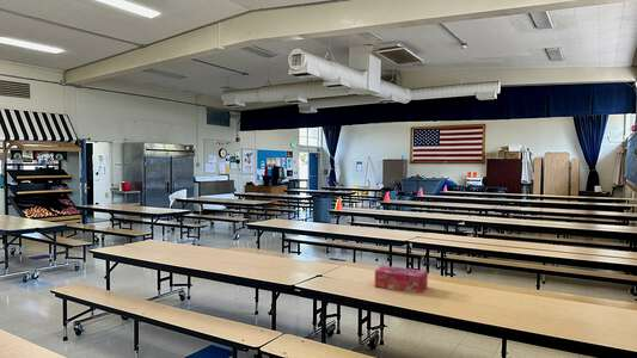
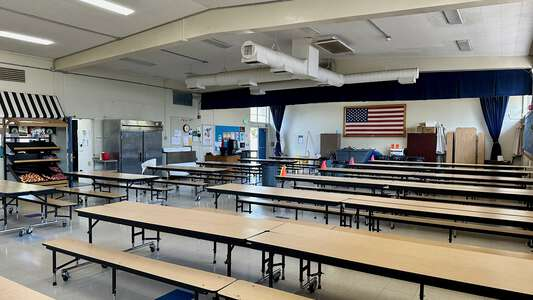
- tissue box (400, 278)
